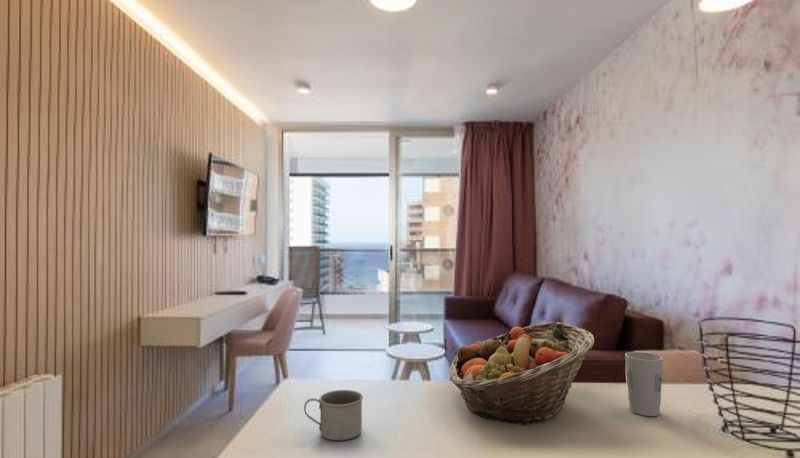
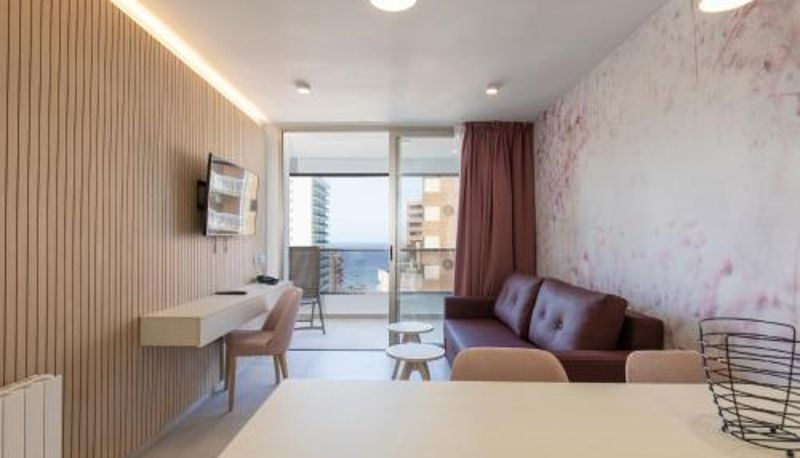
- mug (337, 414)
- fruit basket (518, 364)
- cup (644, 383)
